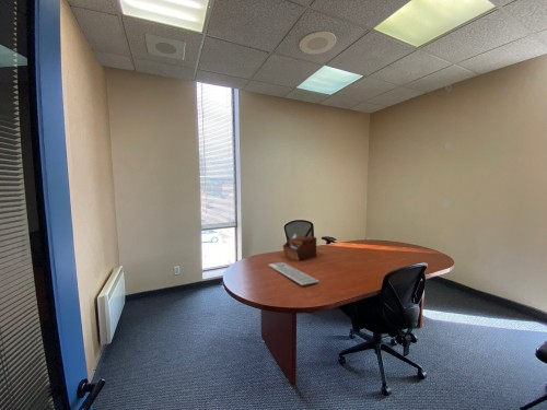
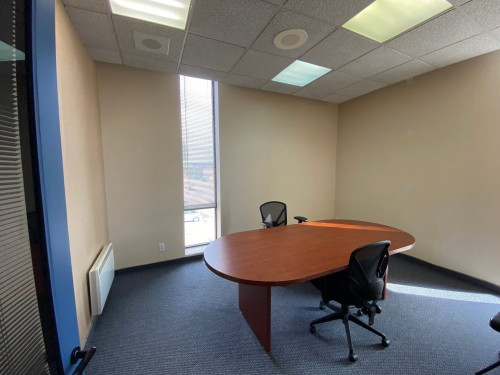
- keyboard (291, 271)
- sewing box (299, 246)
